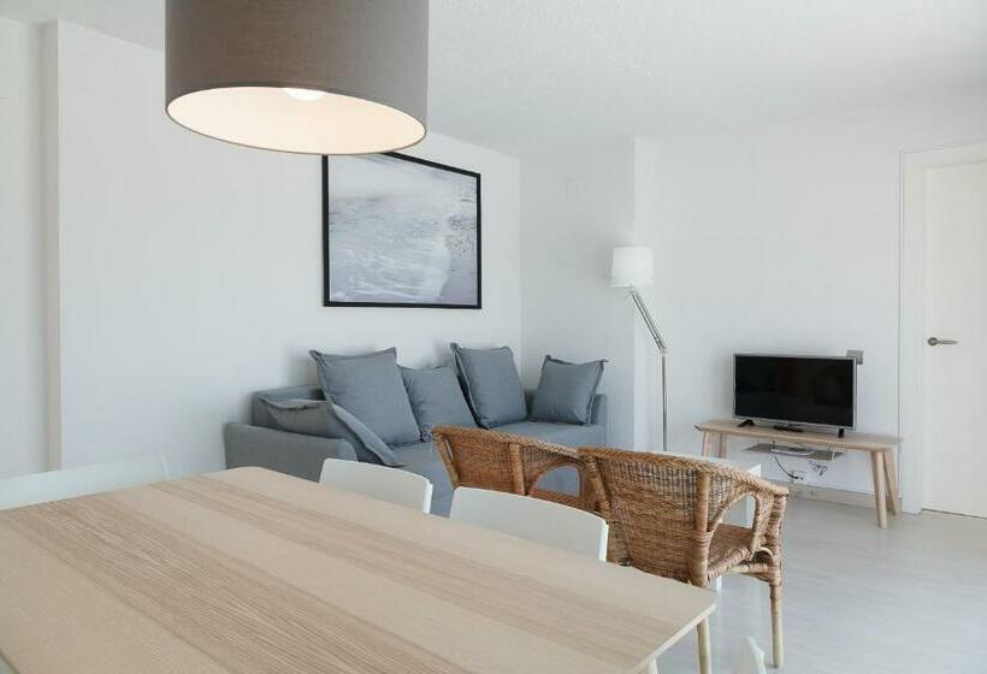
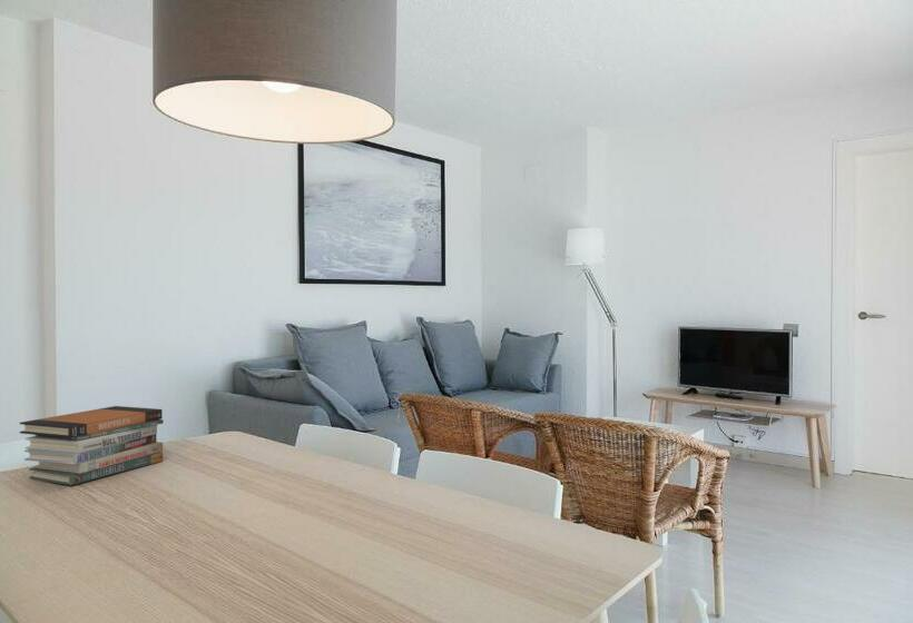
+ book stack (96, 442)
